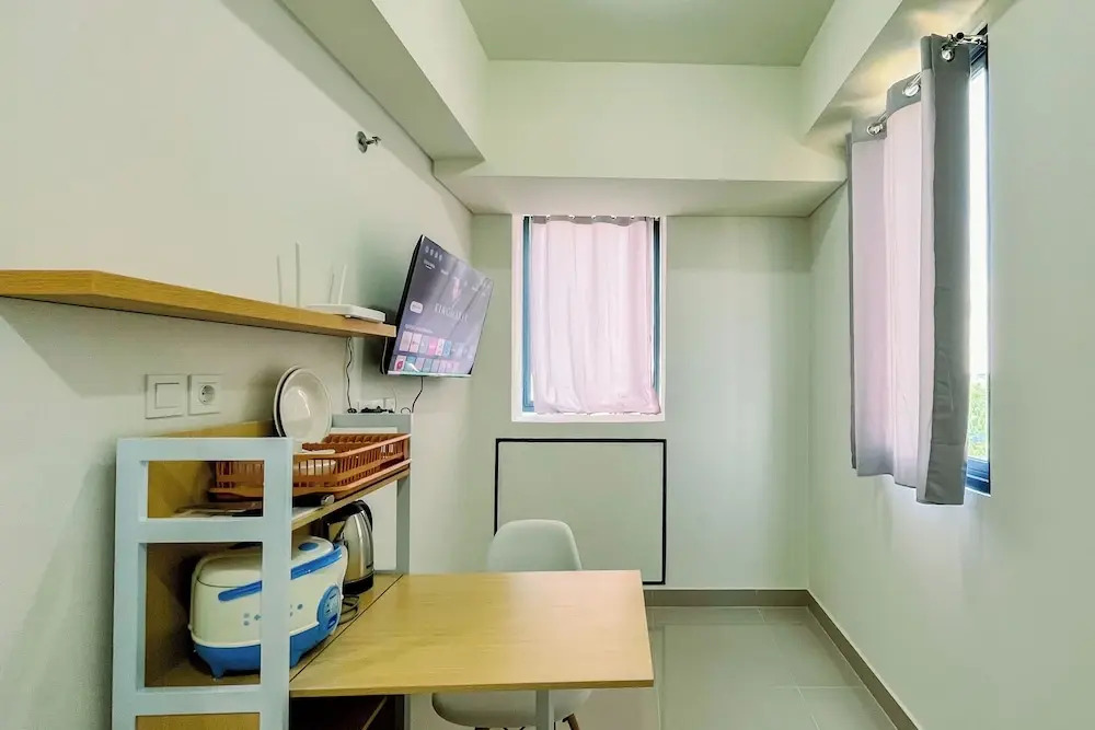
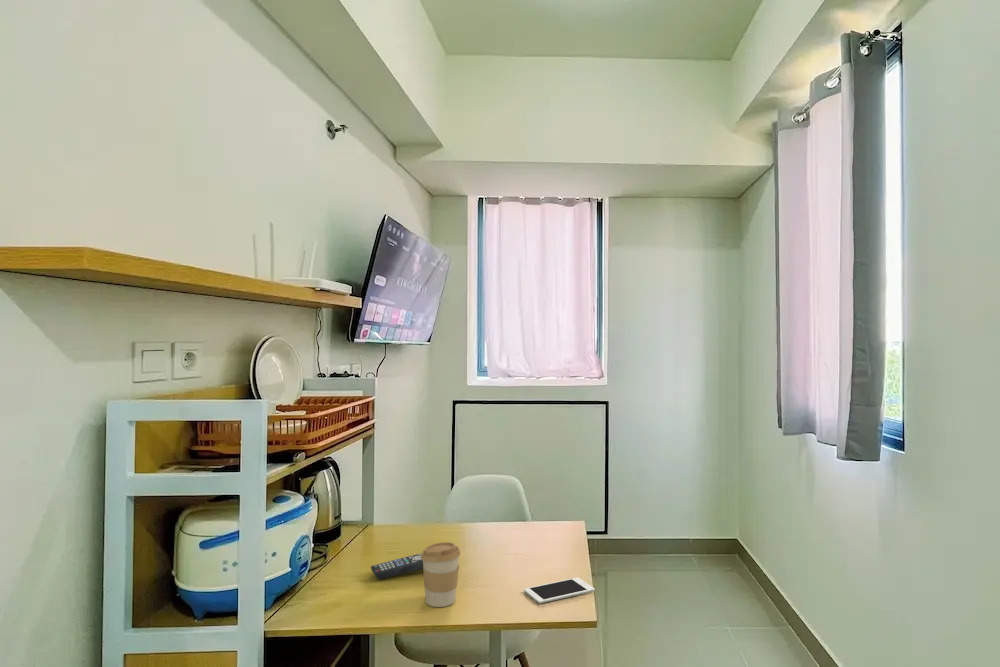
+ cell phone (559, 590)
+ remote control (413, 564)
+ coffee cup (440, 572)
